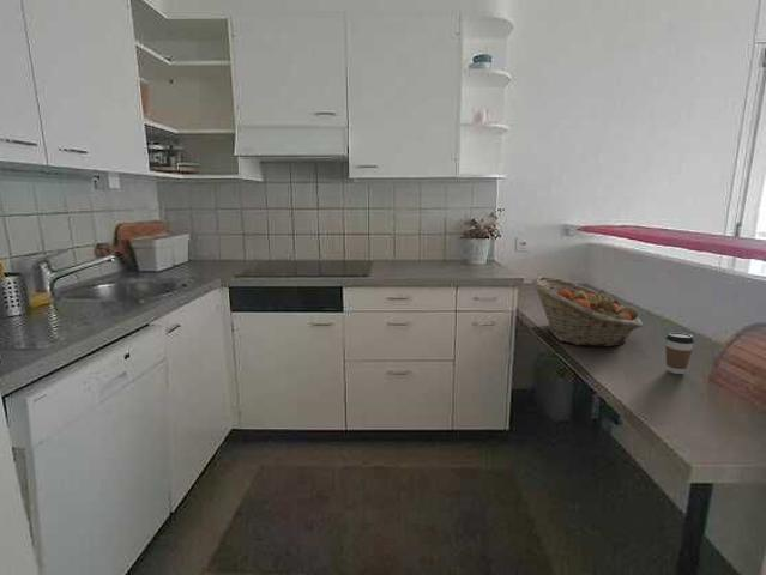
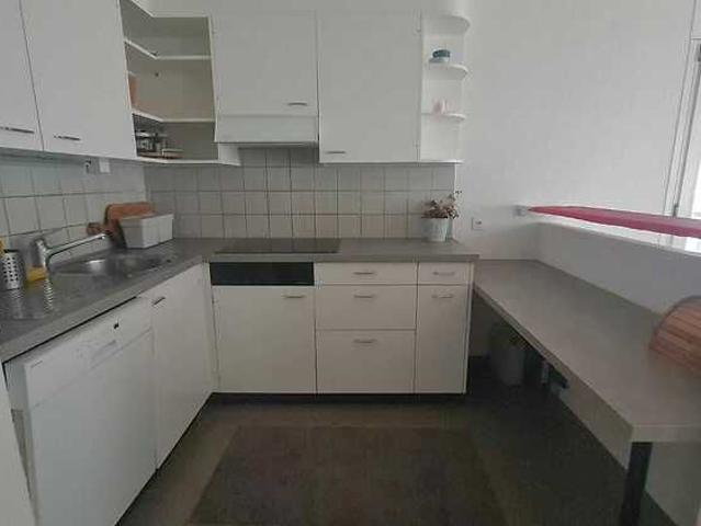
- coffee cup (677, 352)
- fruit basket (583, 308)
